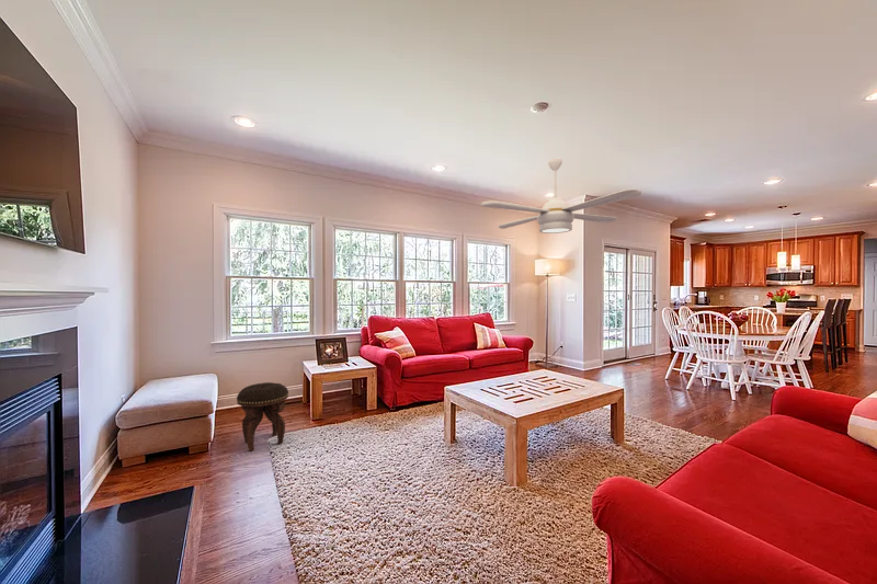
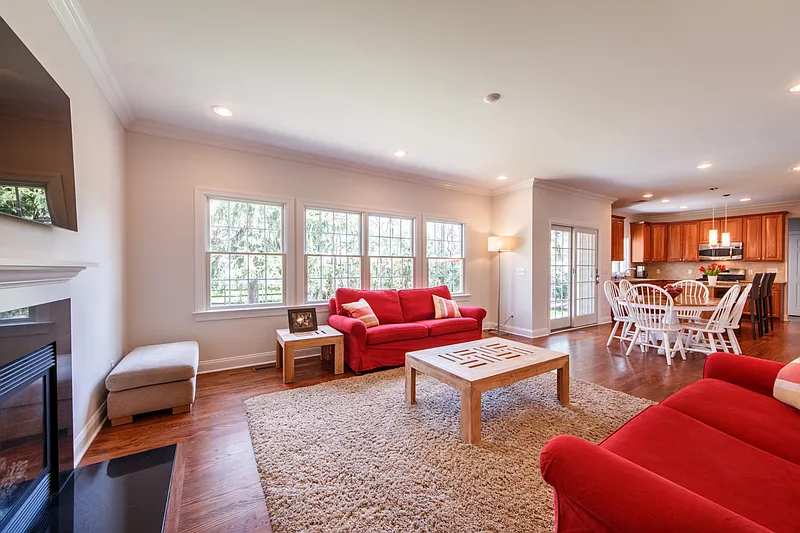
- footstool (262, 413)
- ceiling fan (555, 195)
